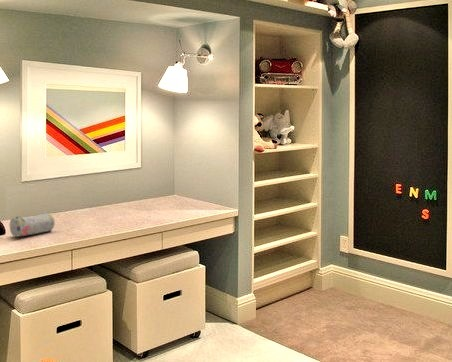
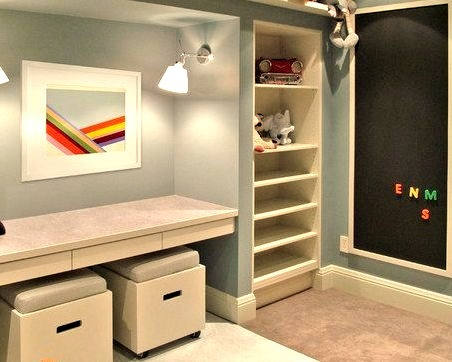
- pencil case (32, 224)
